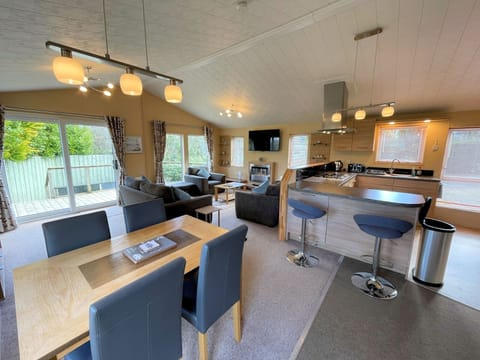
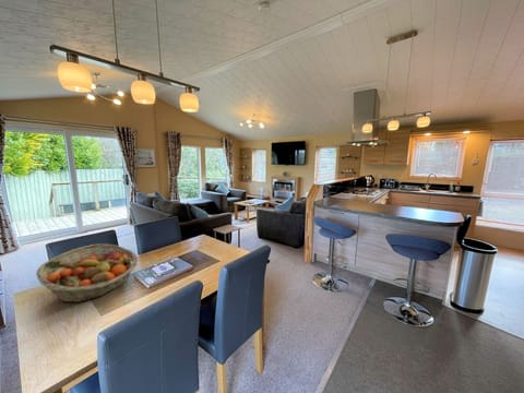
+ fruit basket (94, 270)
